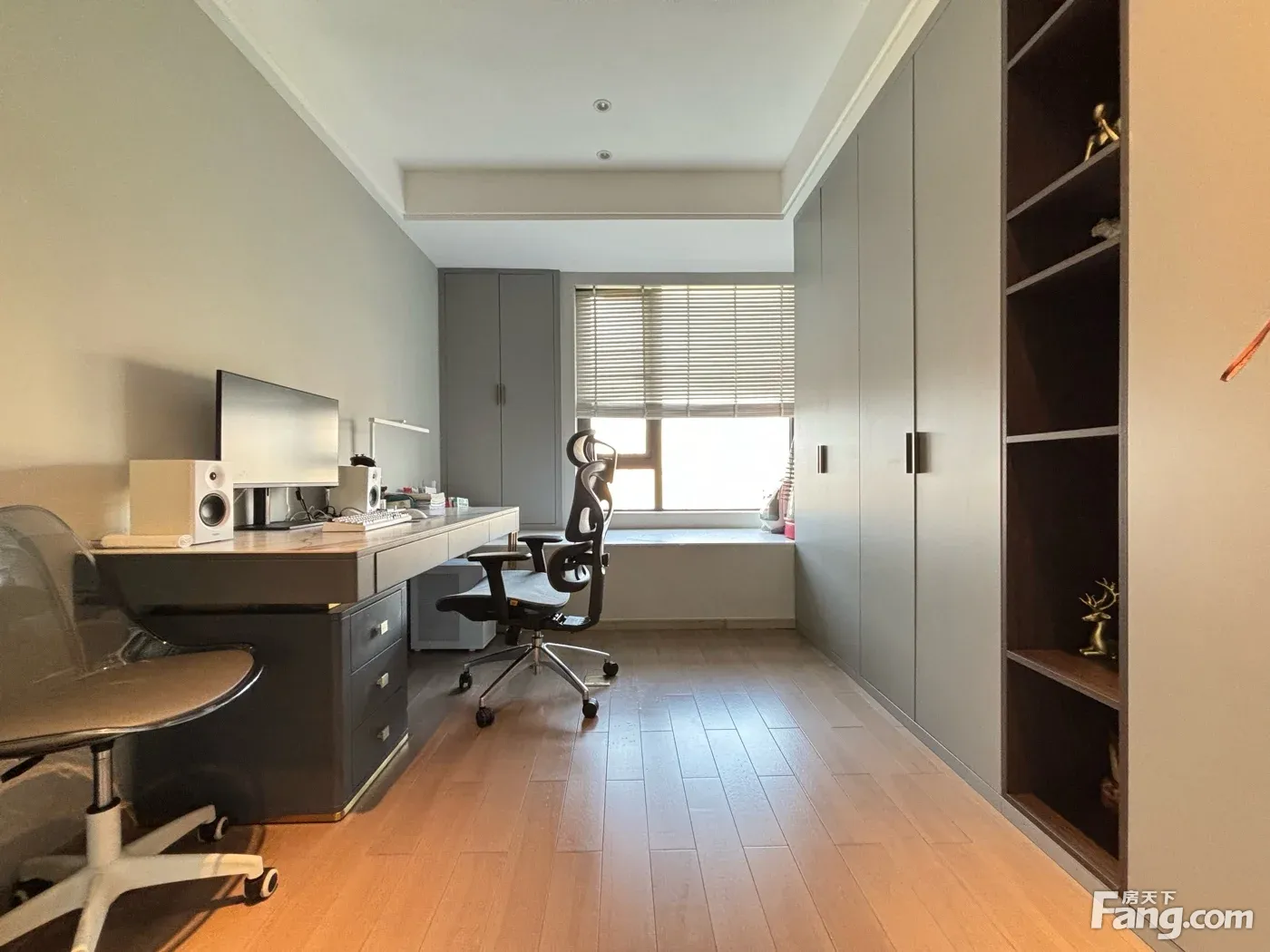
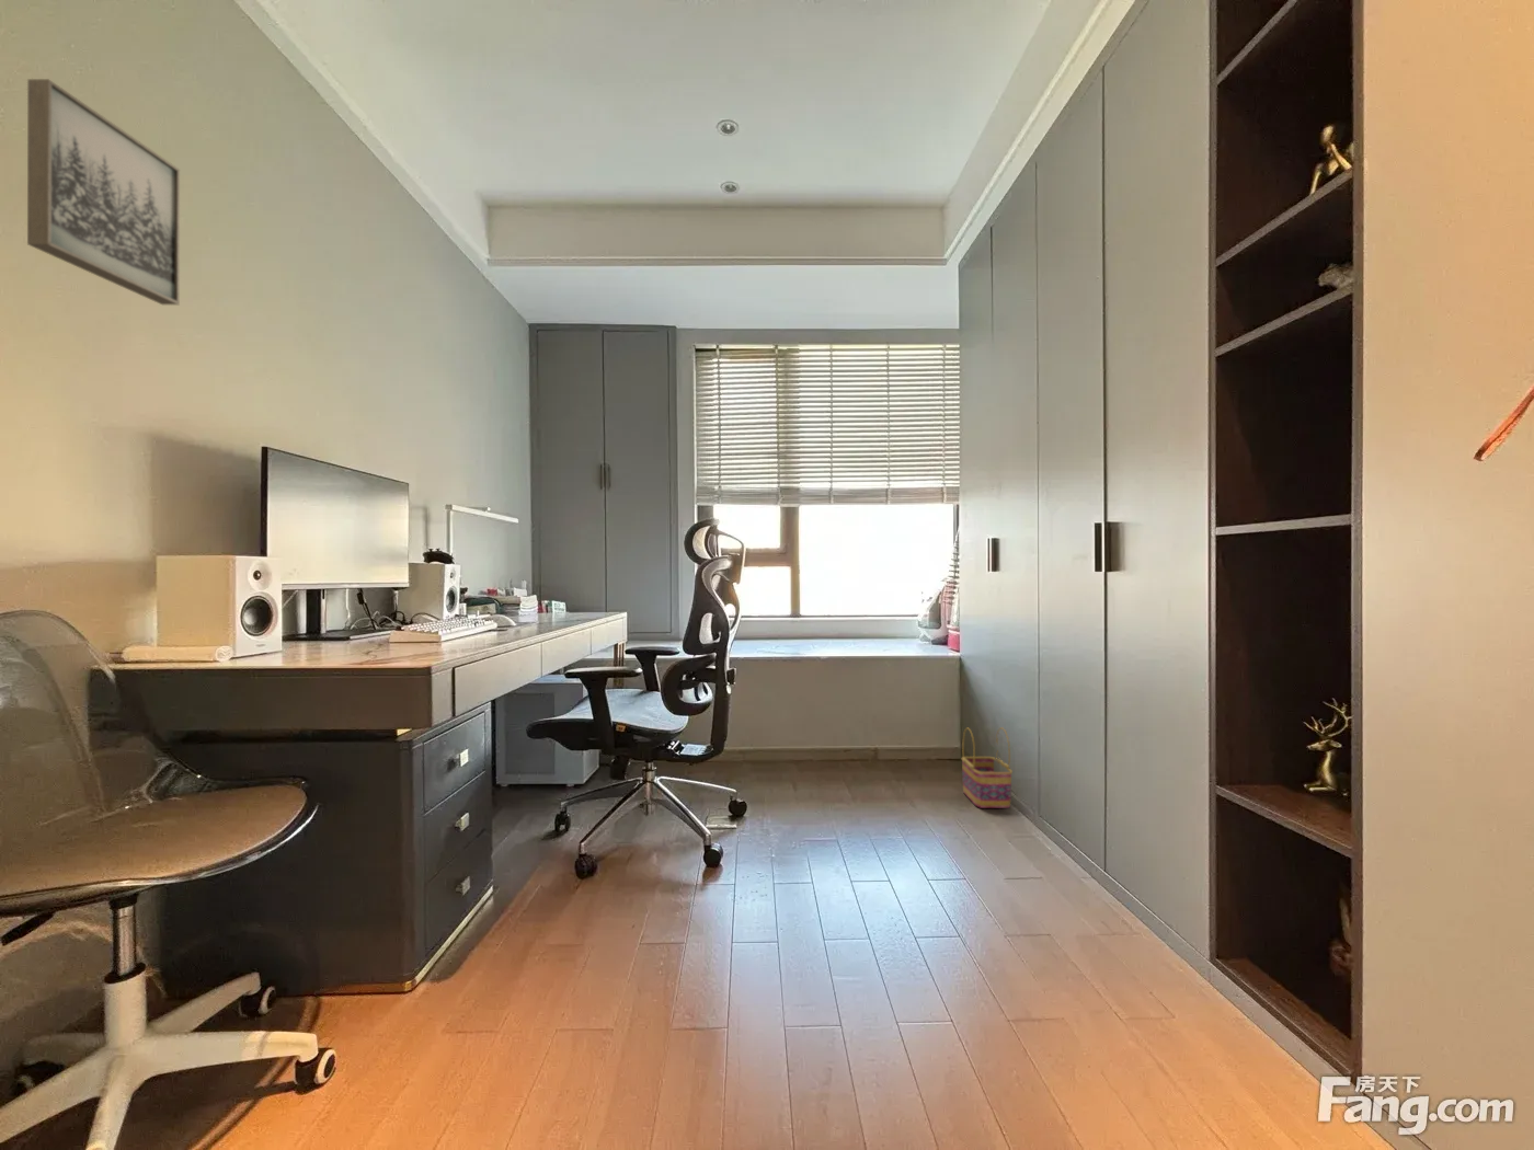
+ wall art (111, 203)
+ basket (986, 763)
